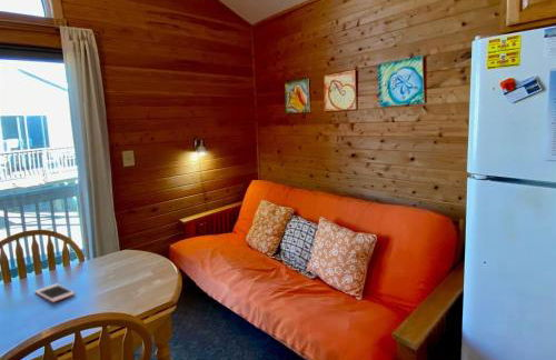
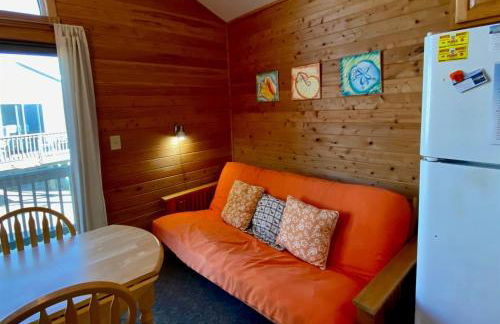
- cell phone (54, 292)
